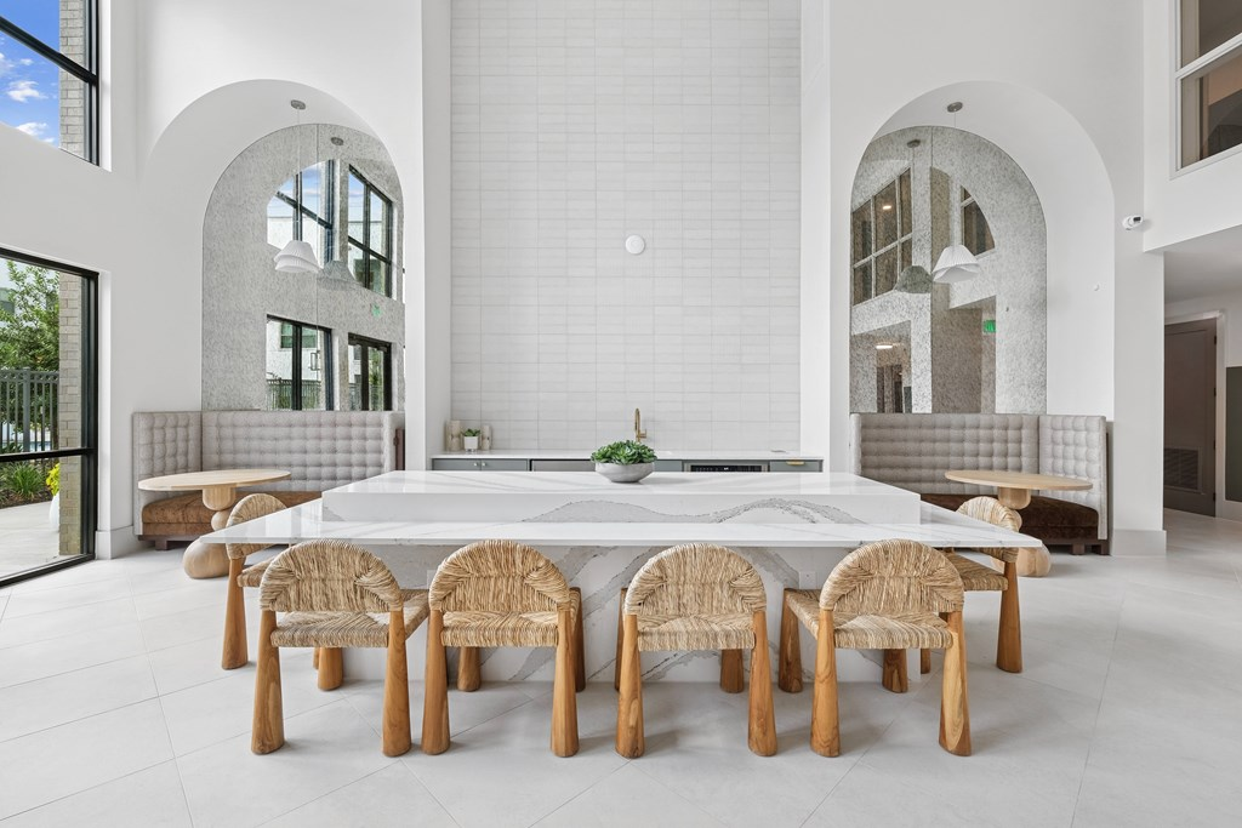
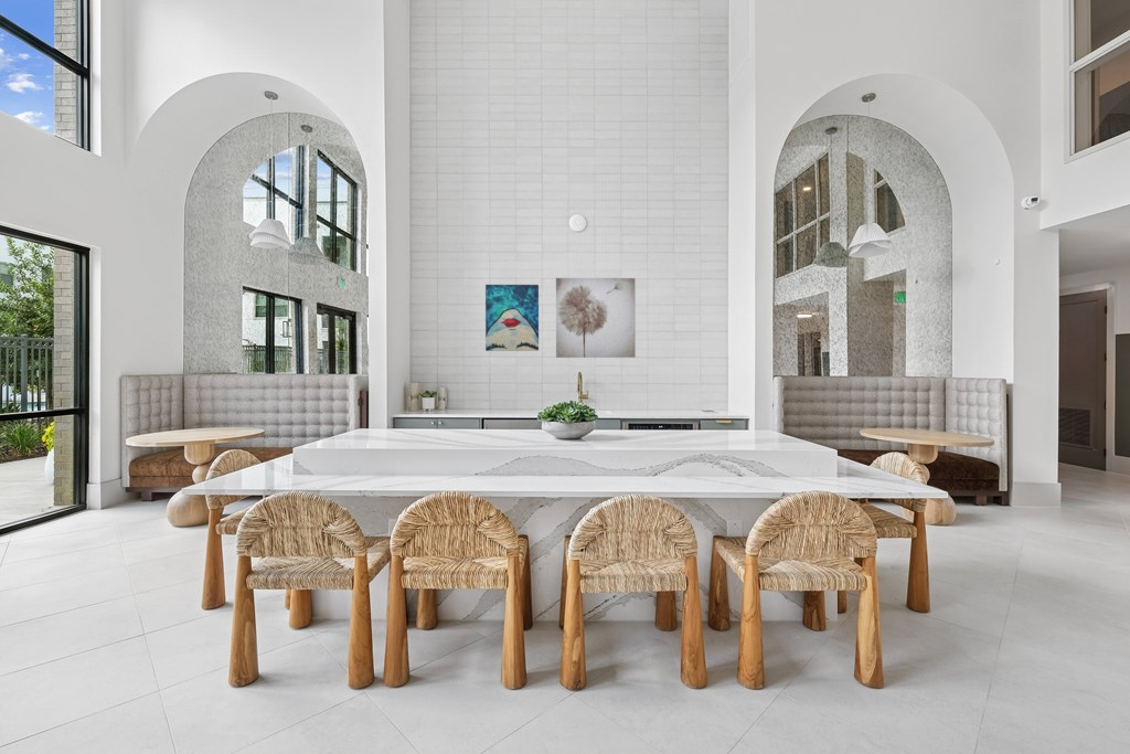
+ wall art (595, 317)
+ wall art (512, 317)
